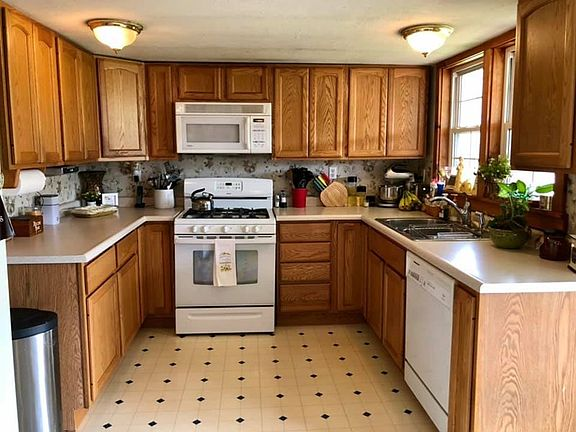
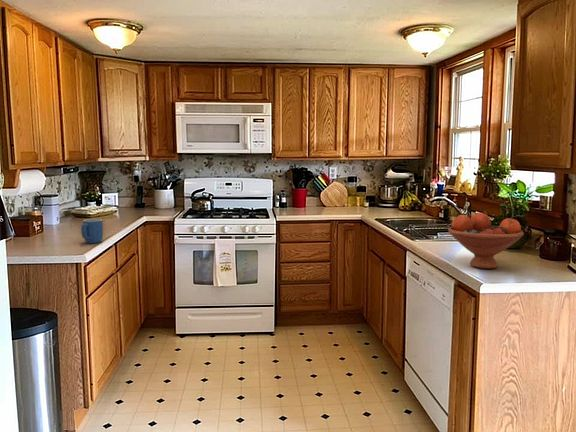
+ fruit bowl (484, 241)
+ mug (91, 231)
